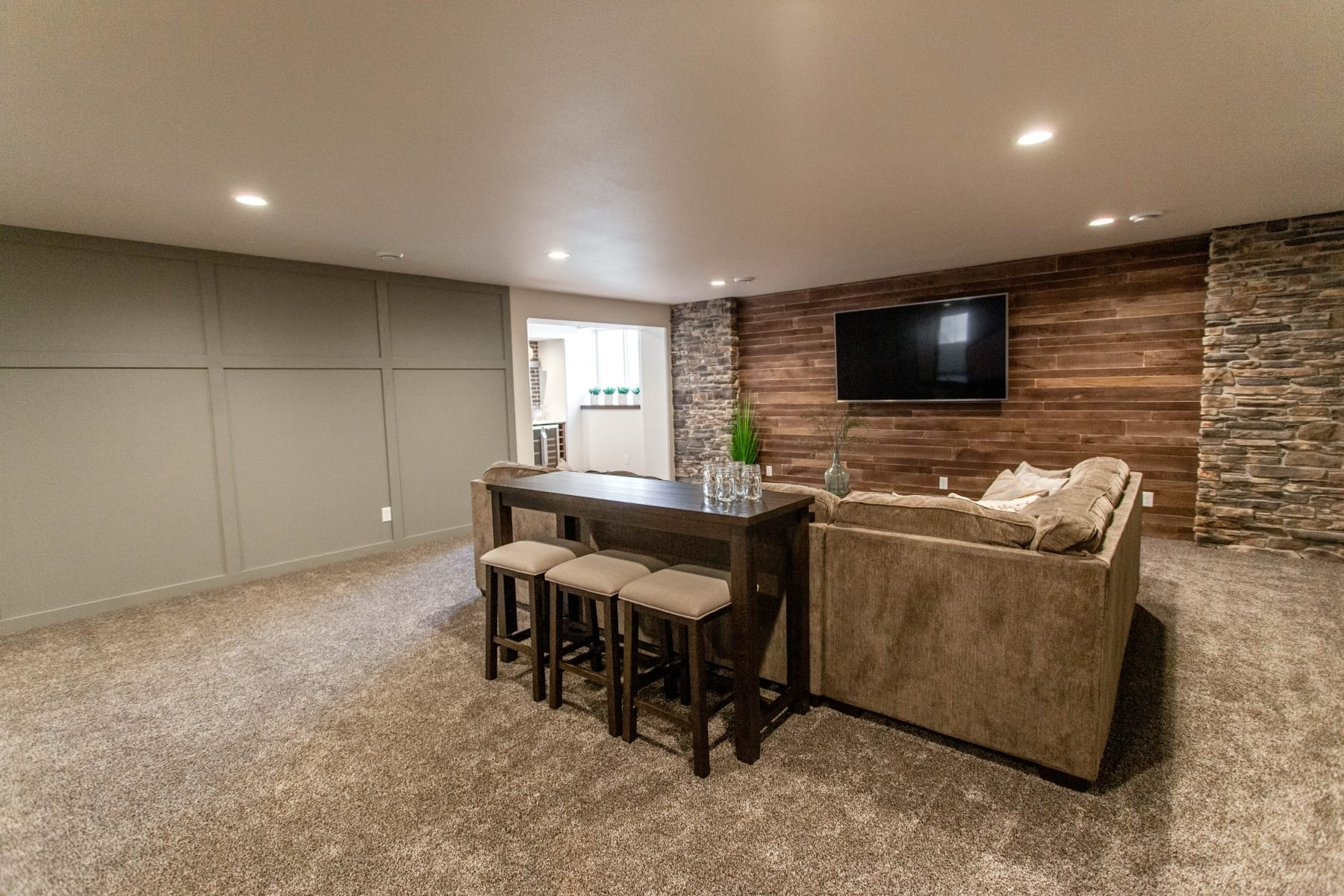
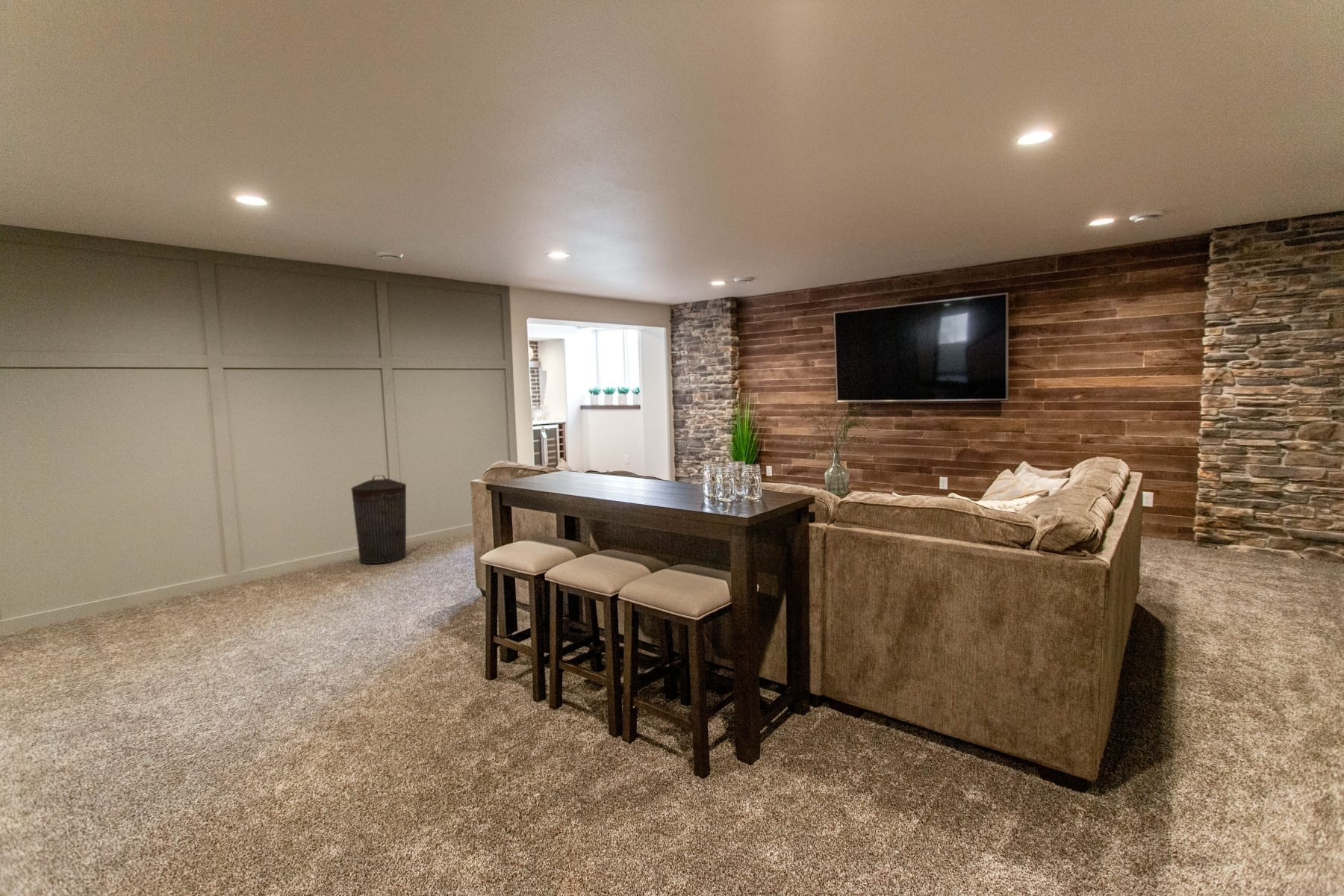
+ trash can (381, 517)
